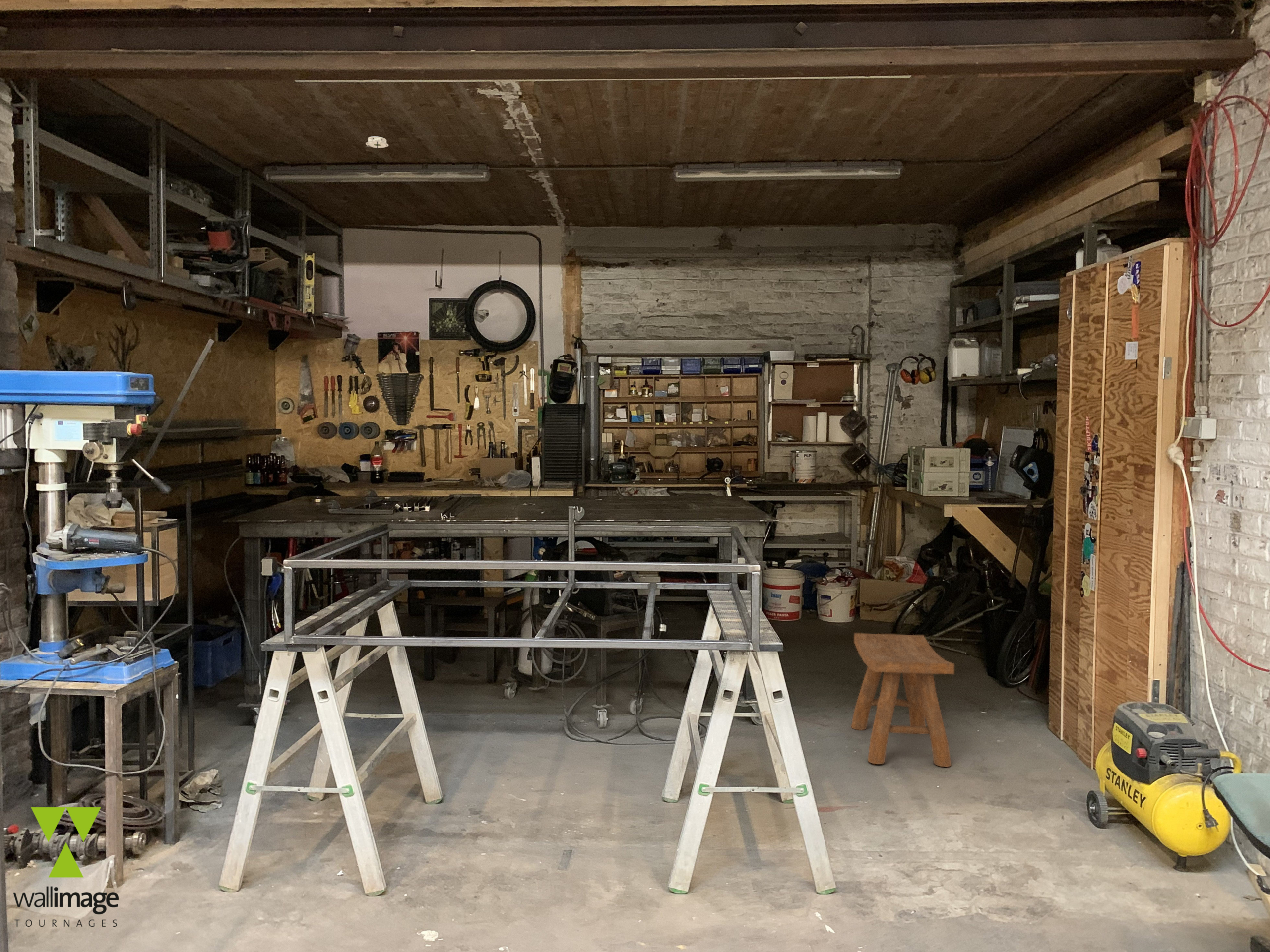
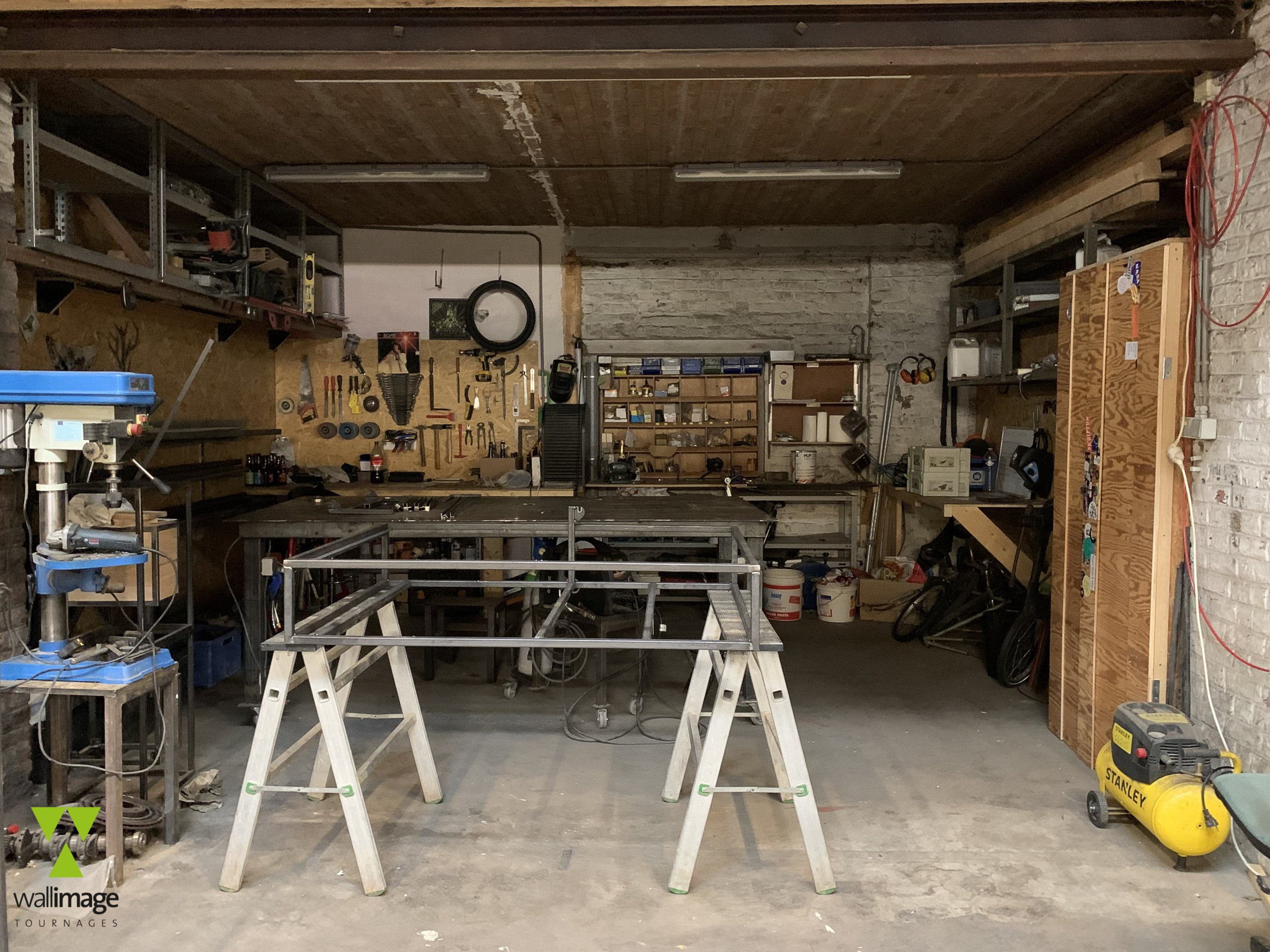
- stool (897, 695)
- smoke detector (376, 142)
